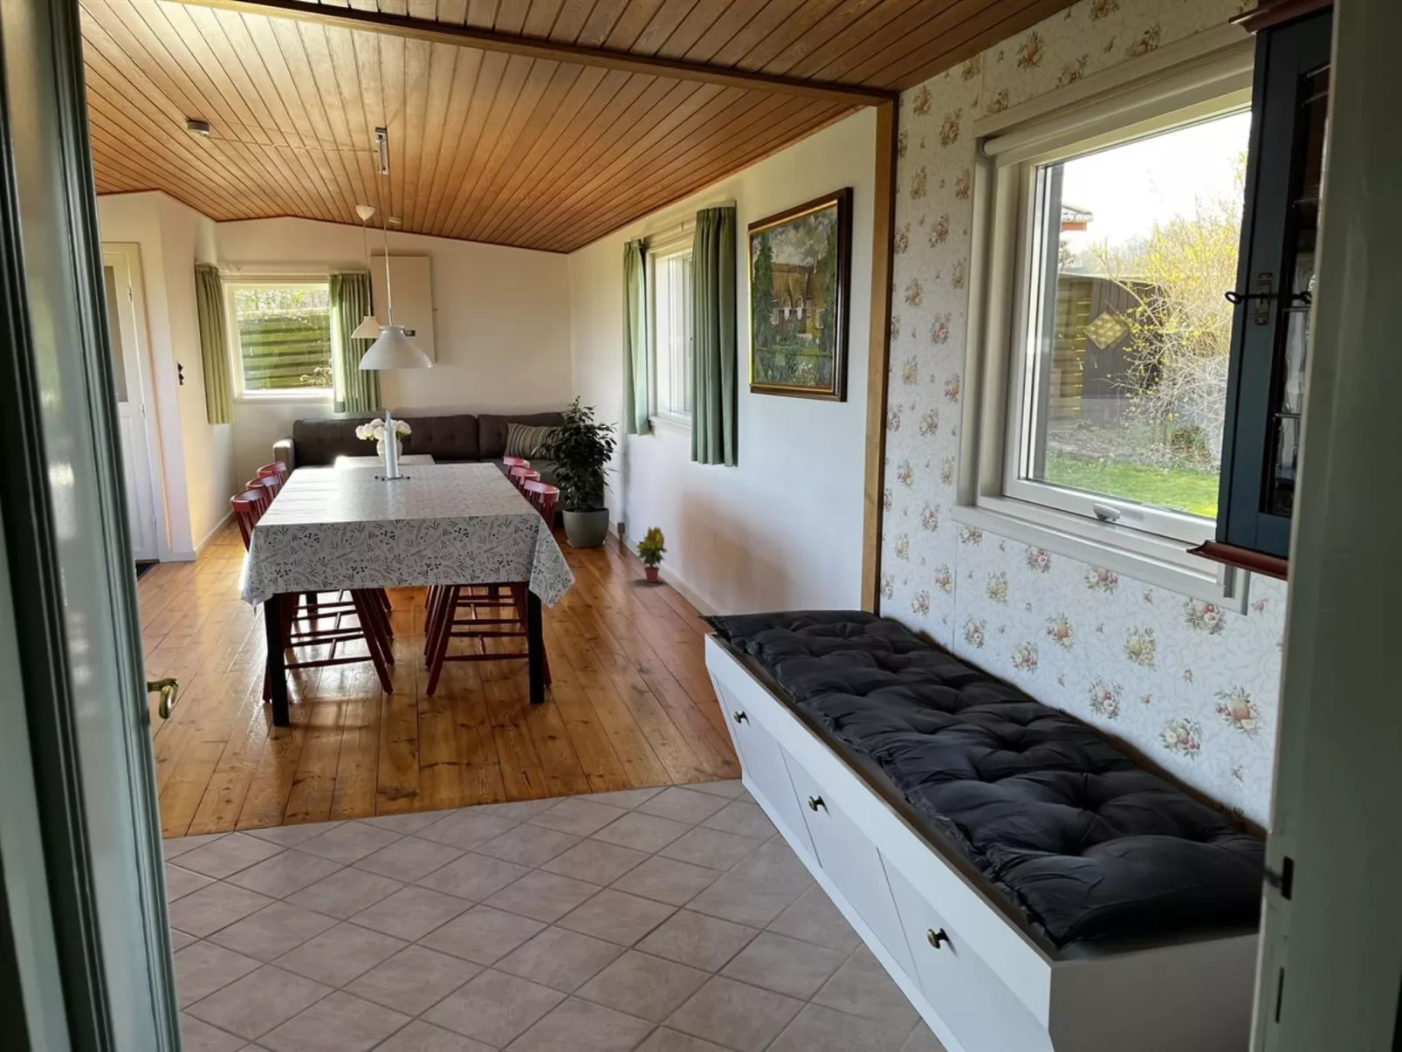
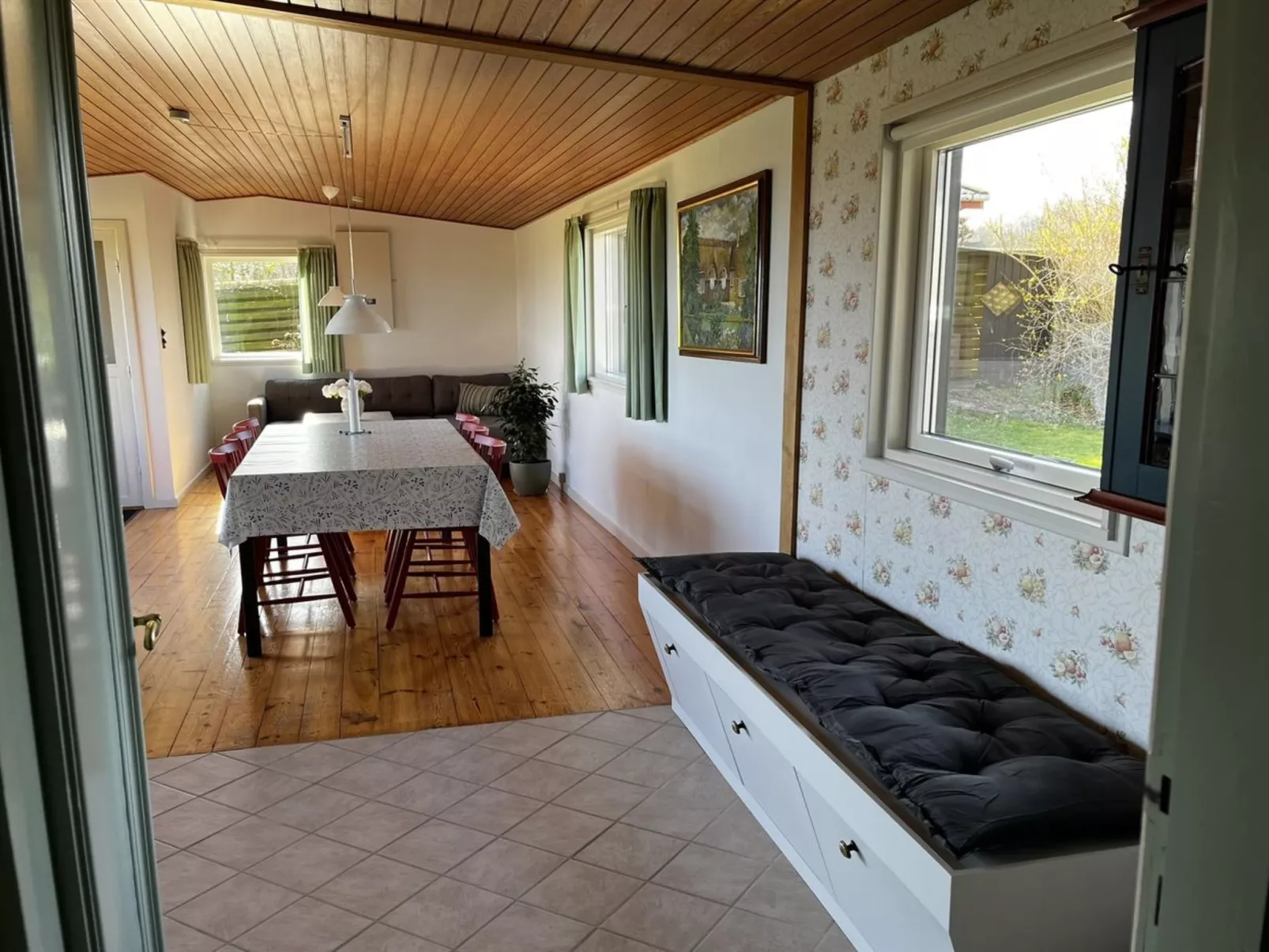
- potted plant (652, 554)
